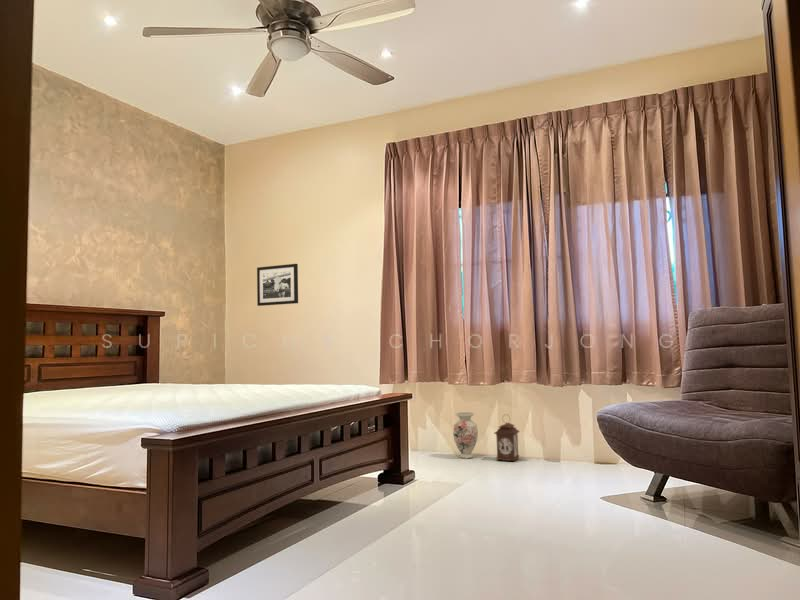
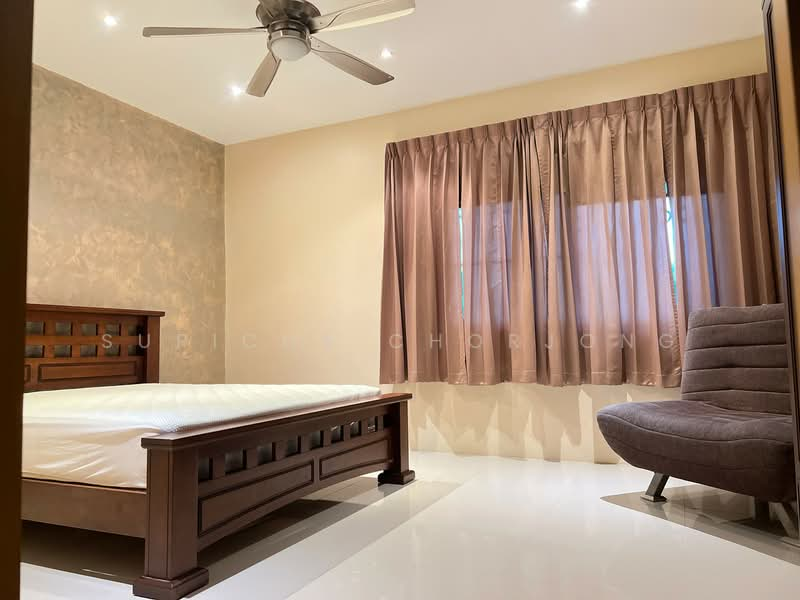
- lantern (507, 436)
- vase (465, 435)
- picture frame (277, 285)
